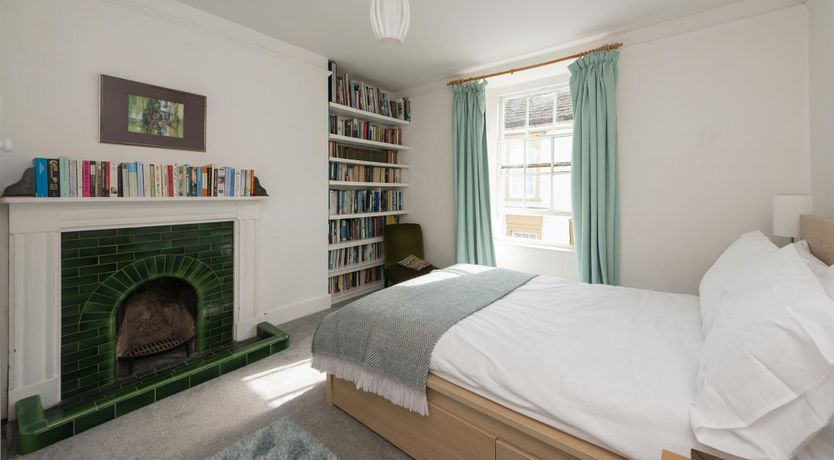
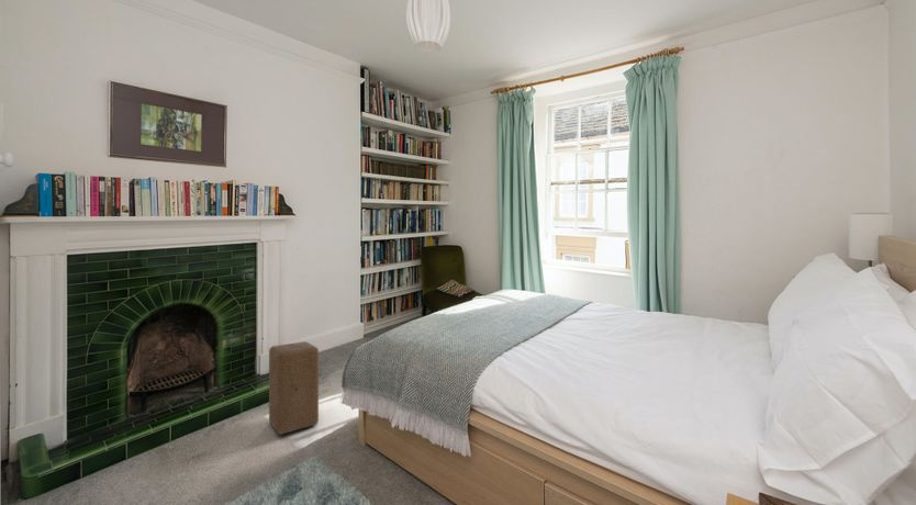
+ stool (293, 384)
